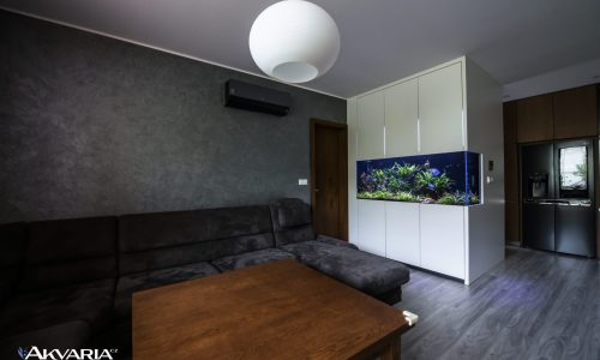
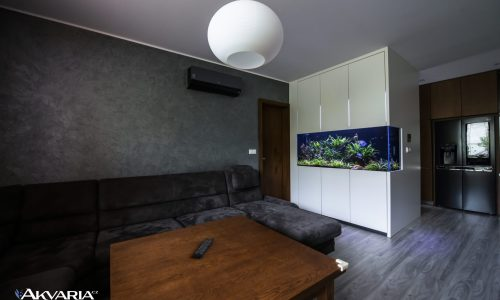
+ remote control (204, 247)
